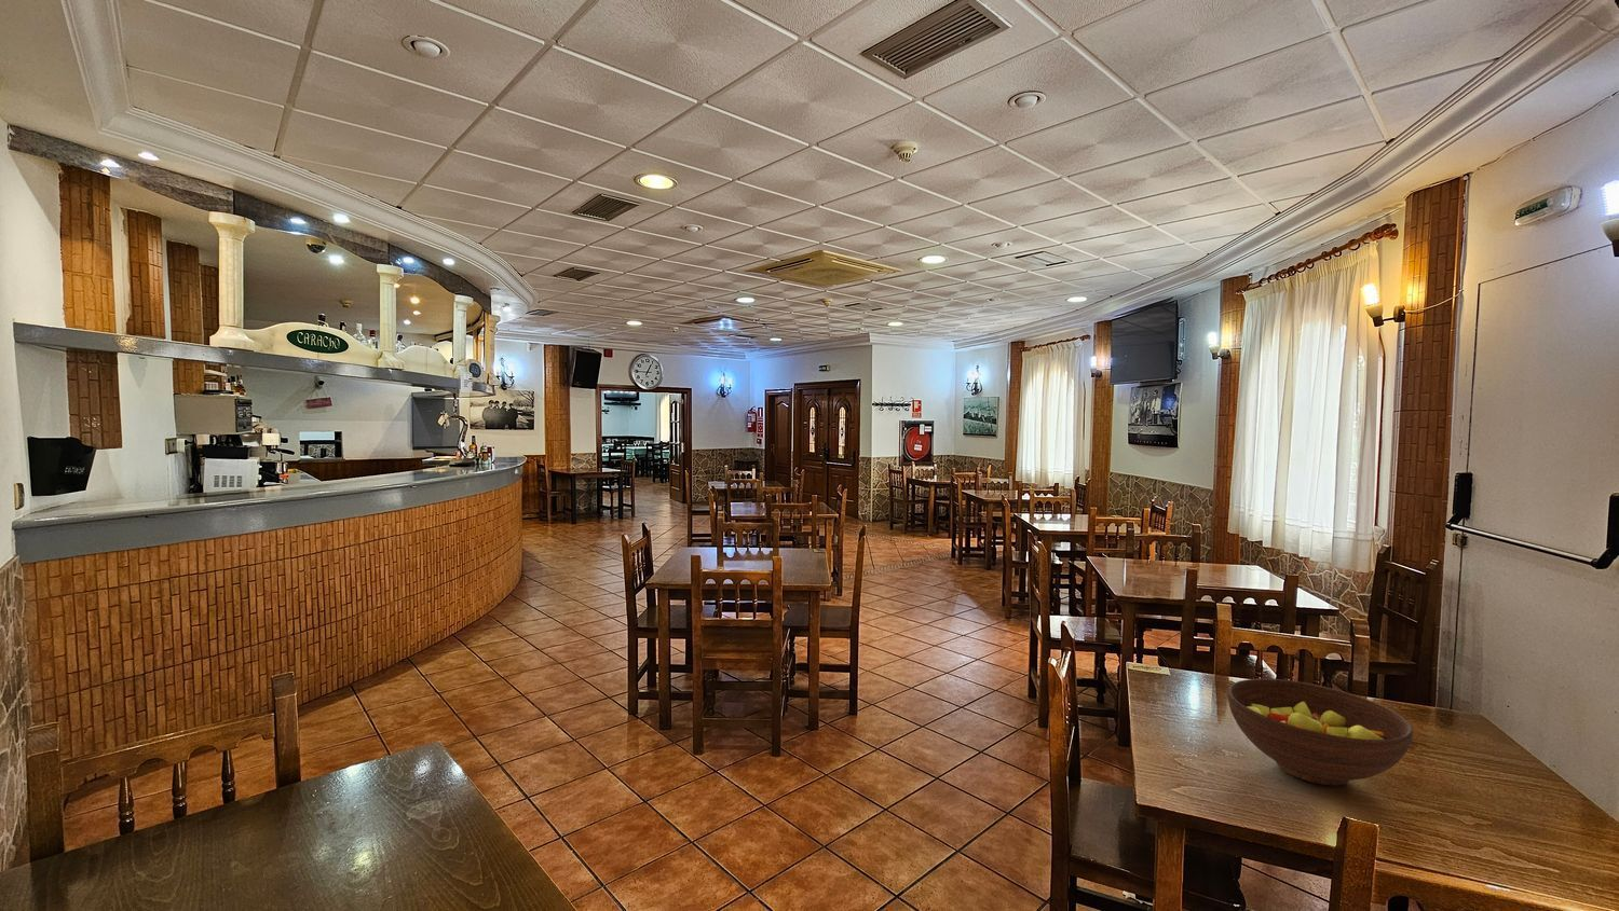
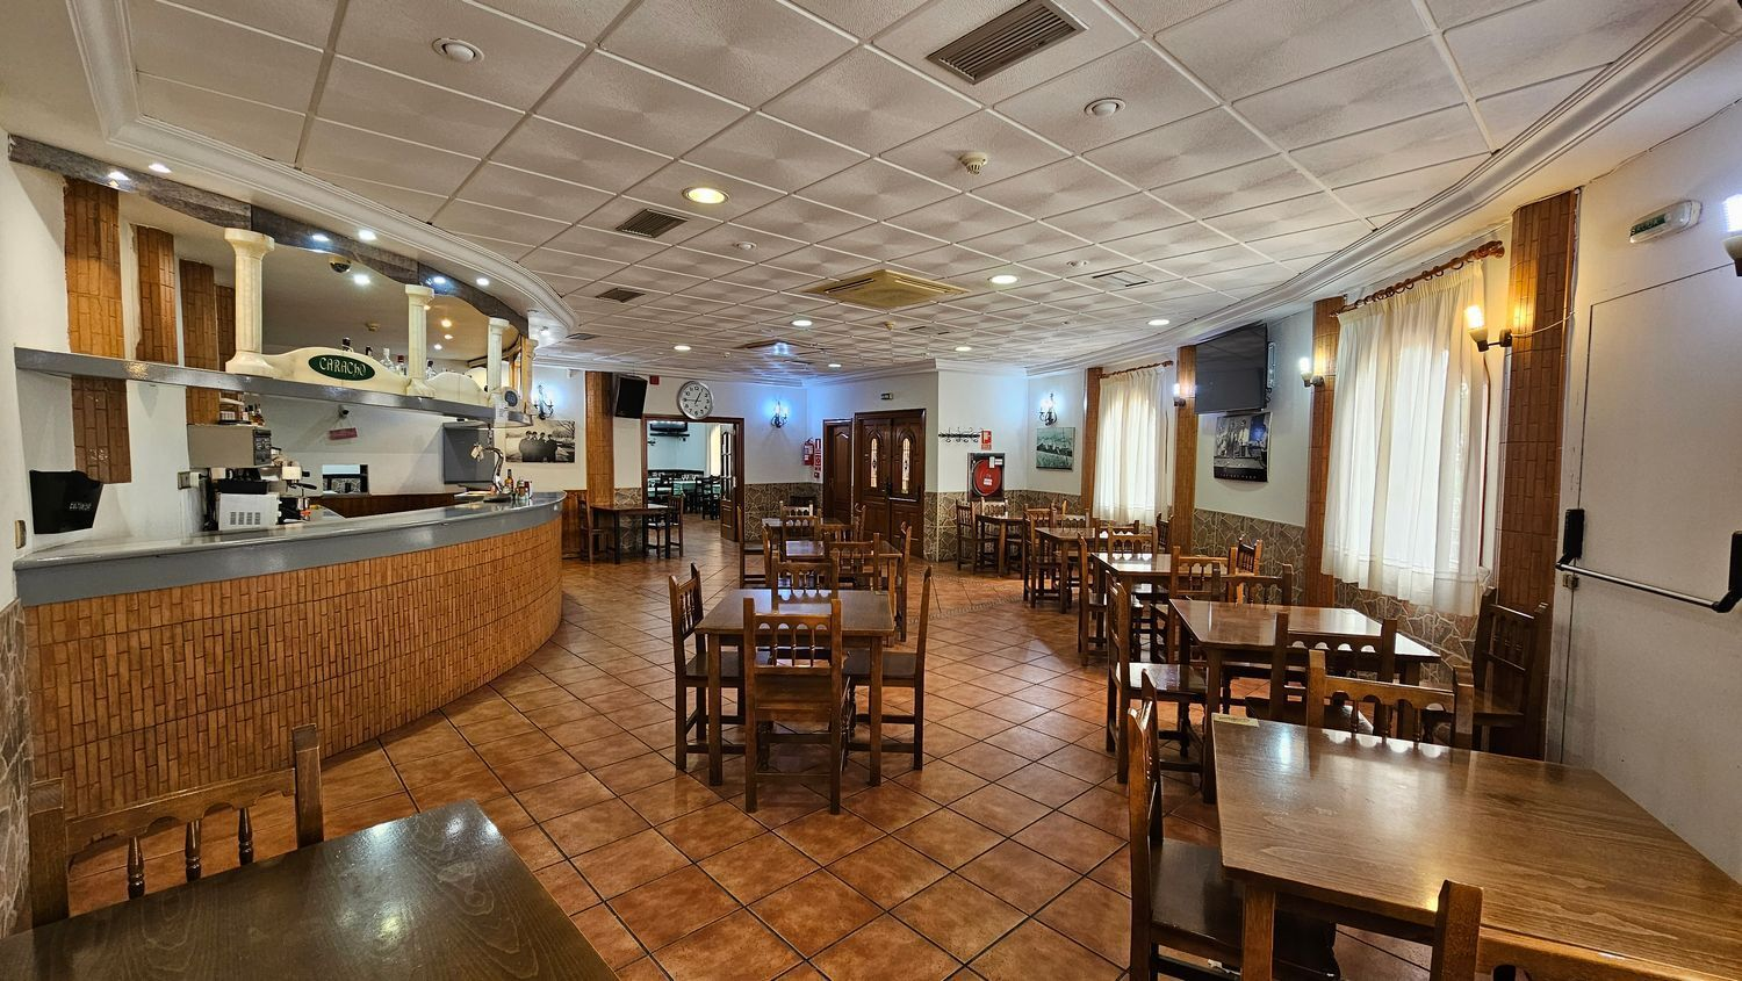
- fruit bowl (1312, 739)
